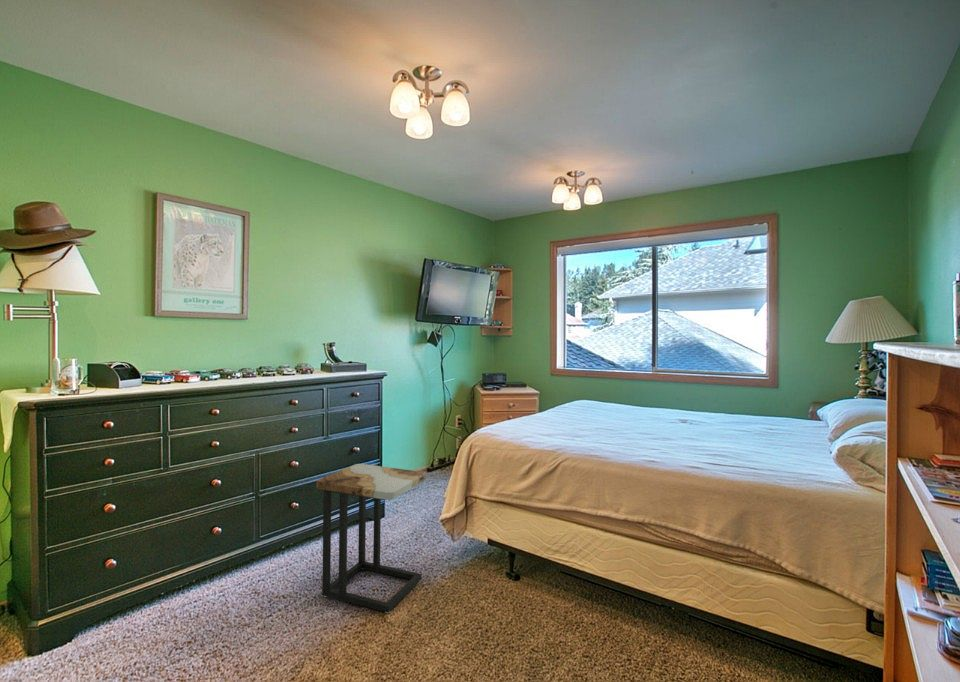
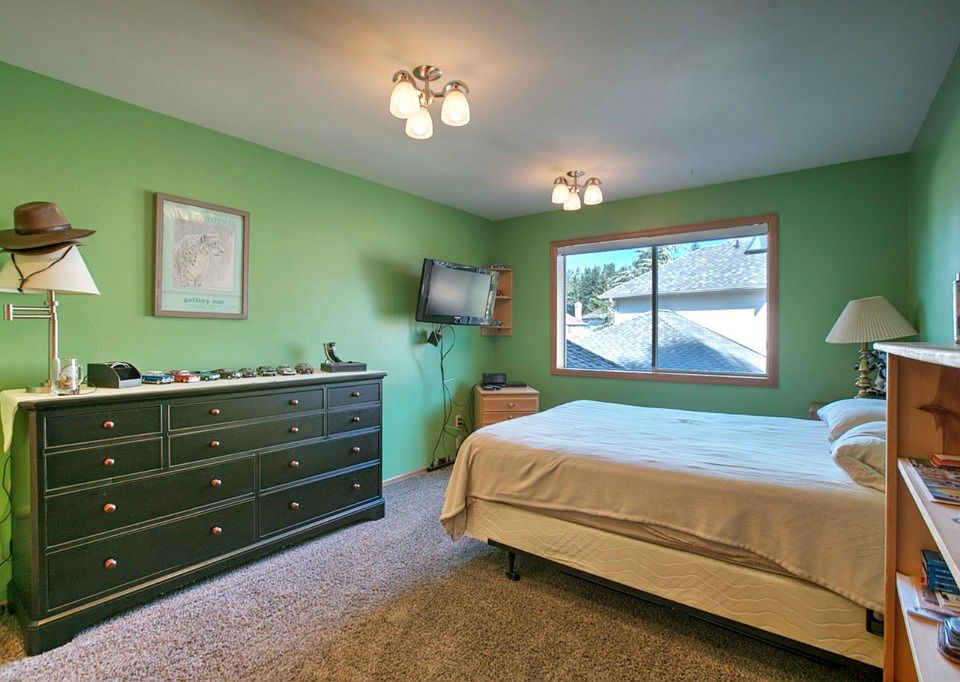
- side table (374, 532)
